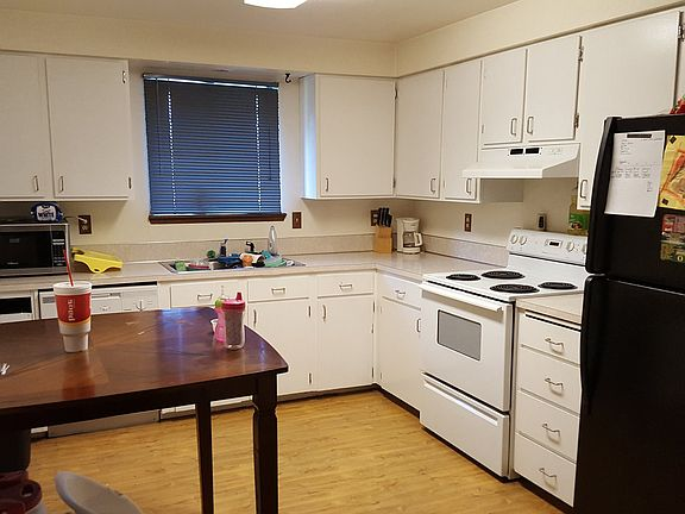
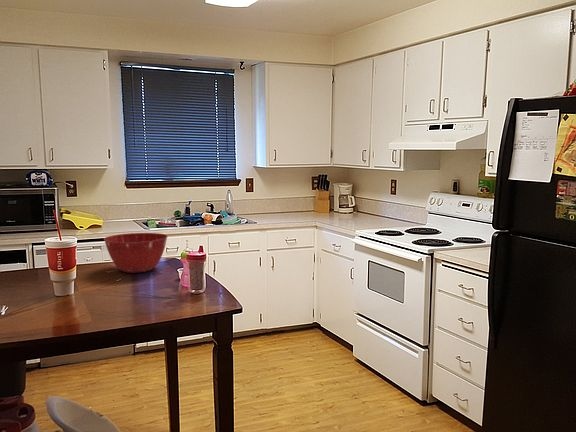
+ mixing bowl (136, 253)
